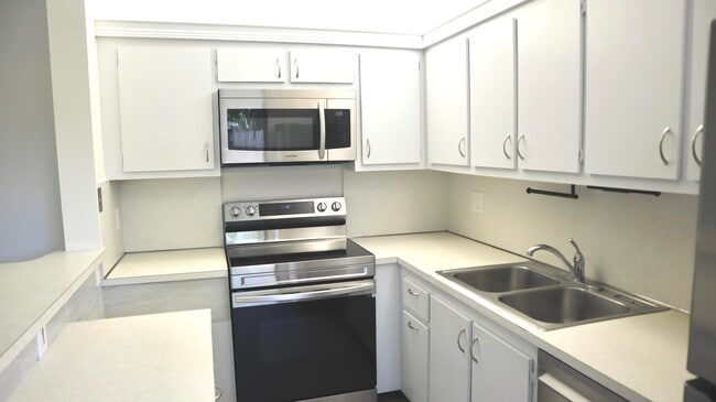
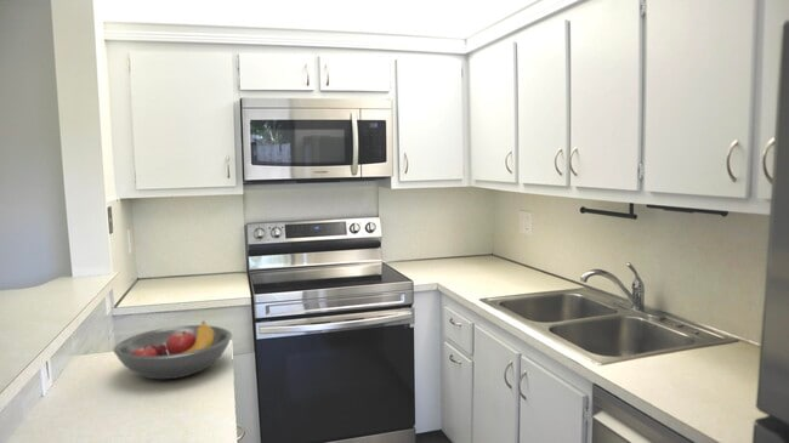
+ fruit bowl (175, 351)
